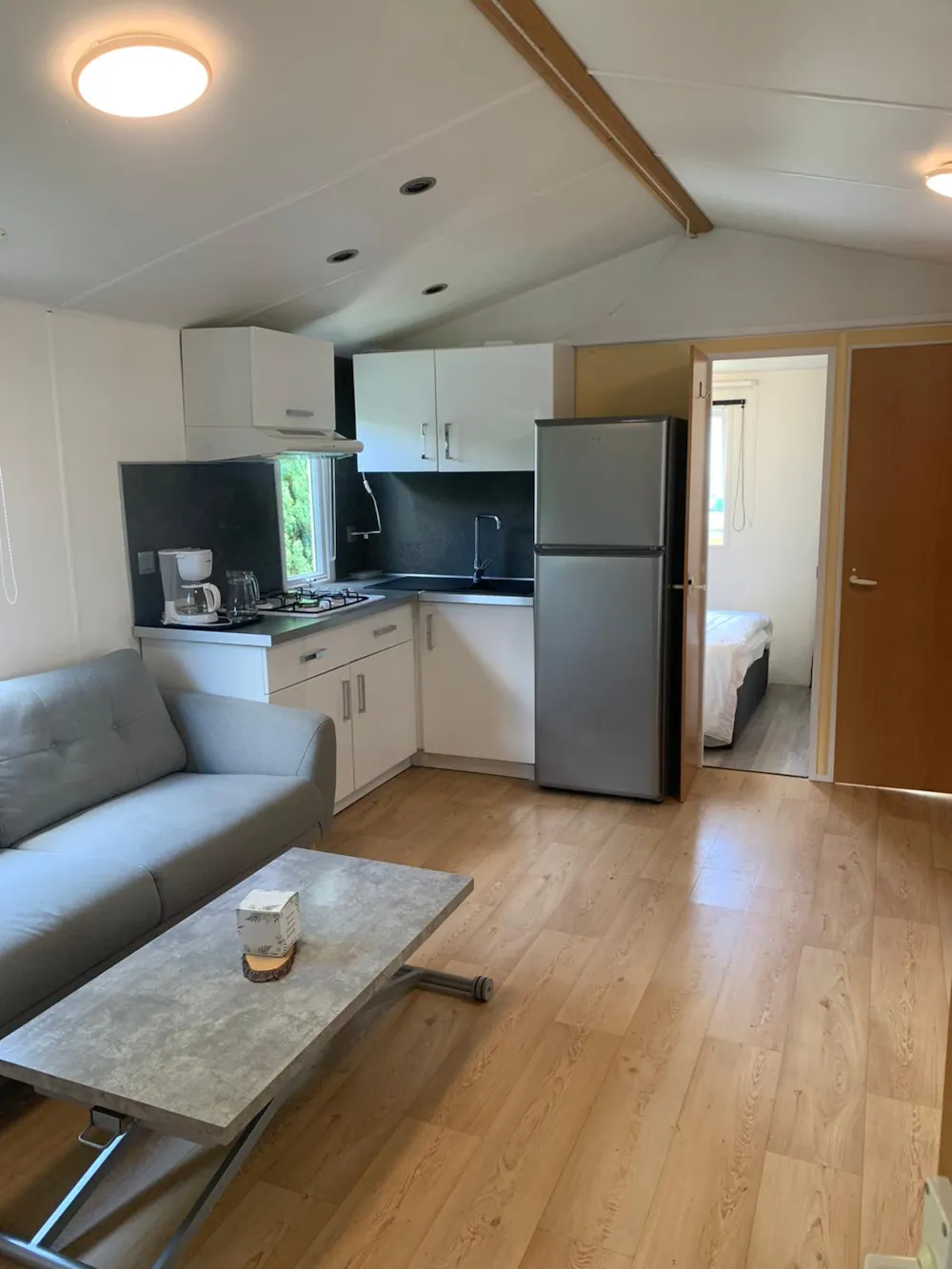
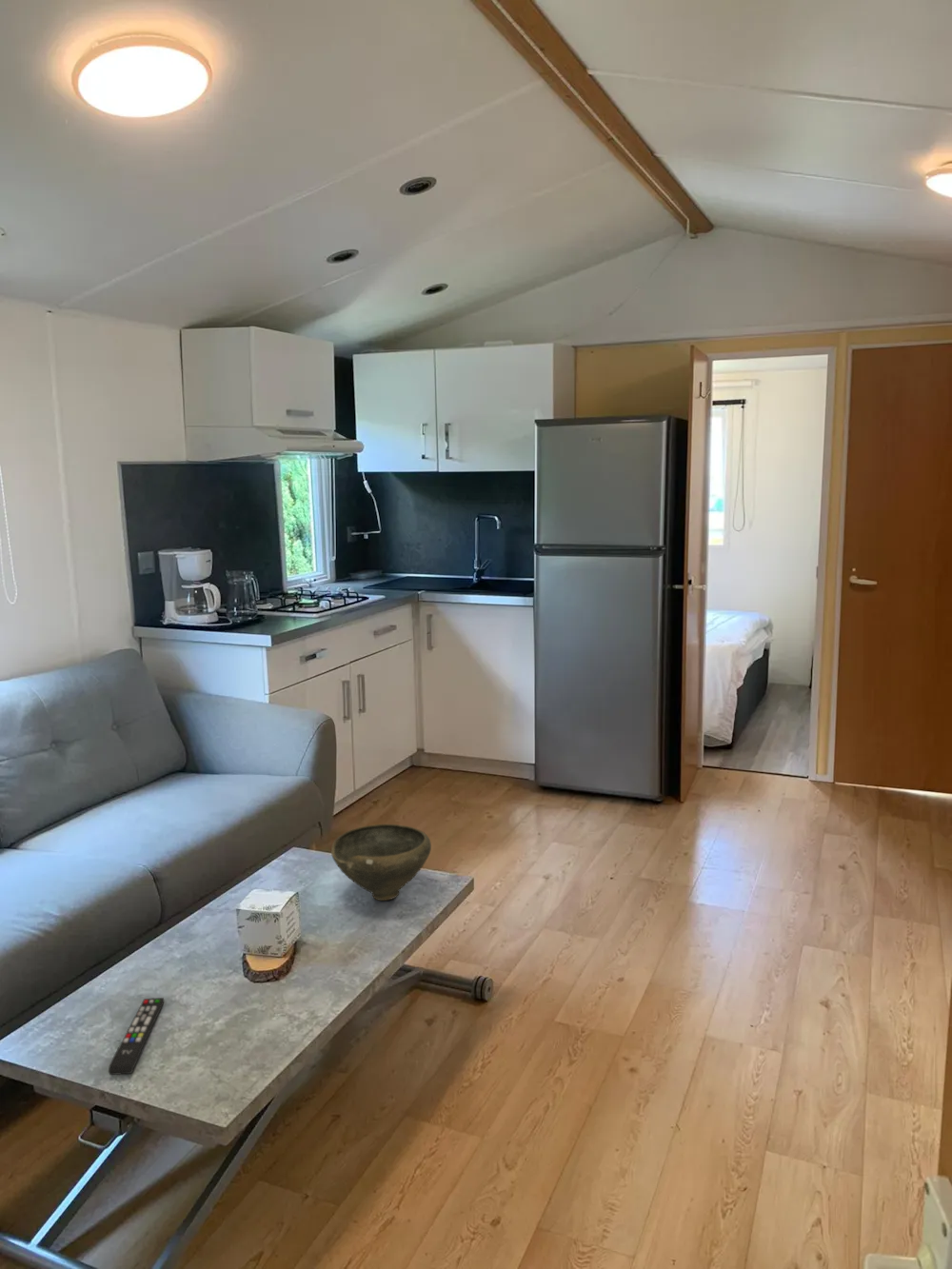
+ bowl (382, 867)
+ remote control (138, 1033)
